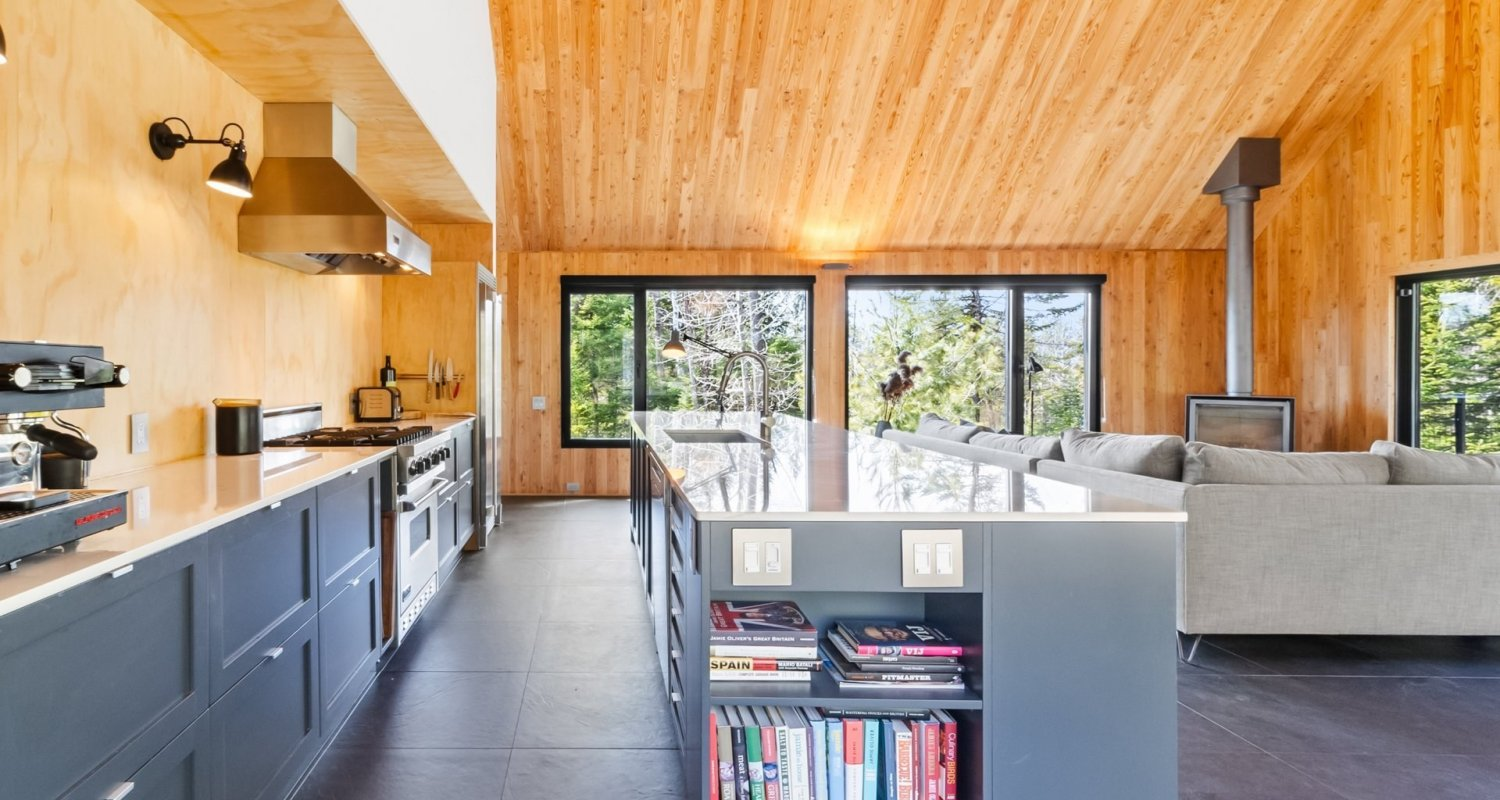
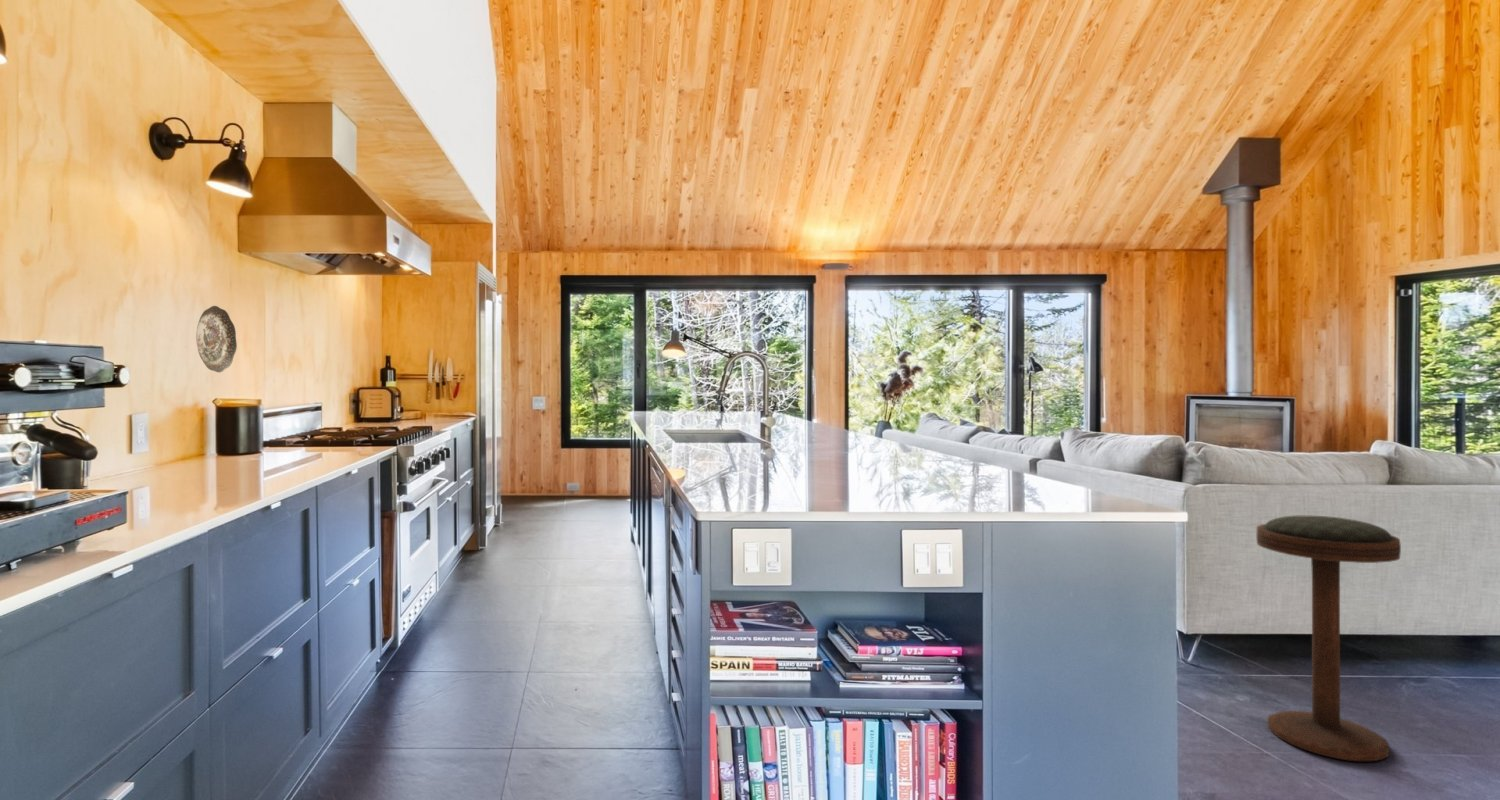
+ decorative plate (214, 339)
+ bar stool (1325, 627)
